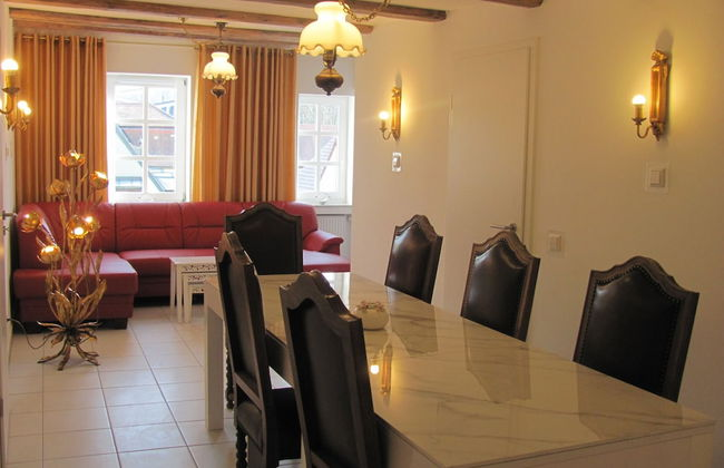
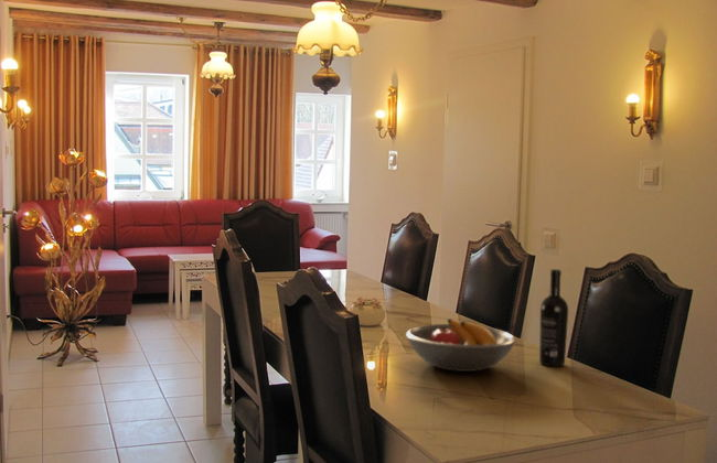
+ wine bottle (554, 316)
+ fruit bowl (460, 346)
